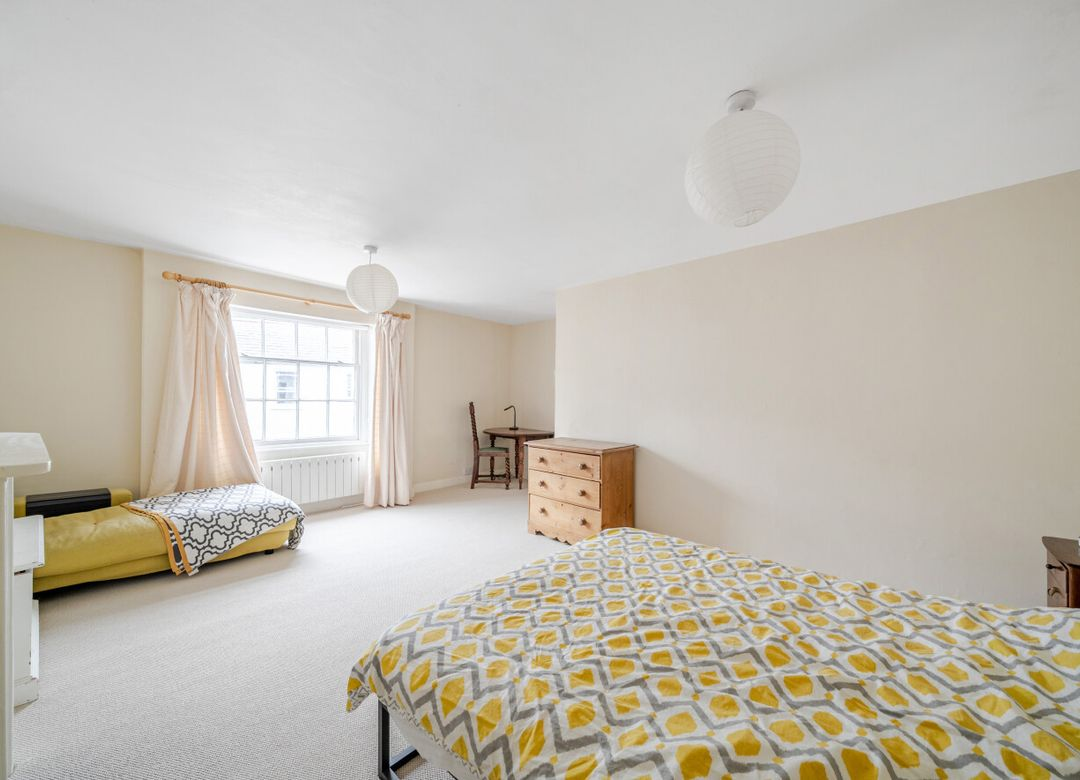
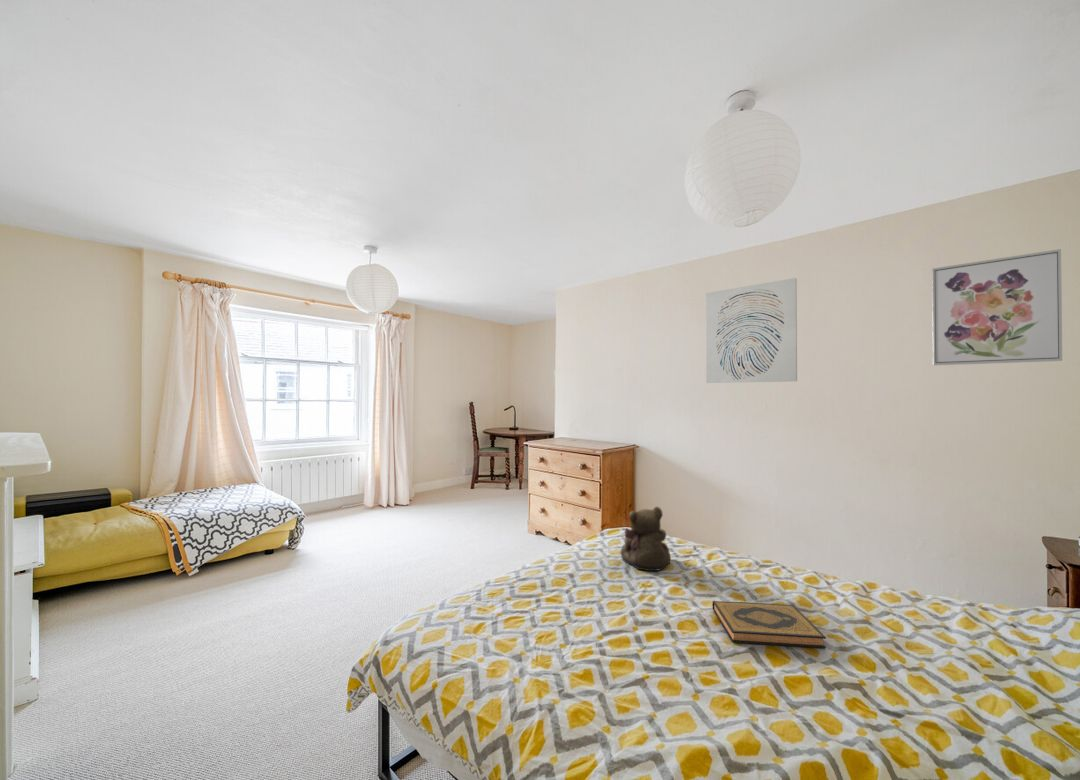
+ wall art (748, 334)
+ hardback book (764, 622)
+ wall art (991, 311)
+ teddy bear (649, 535)
